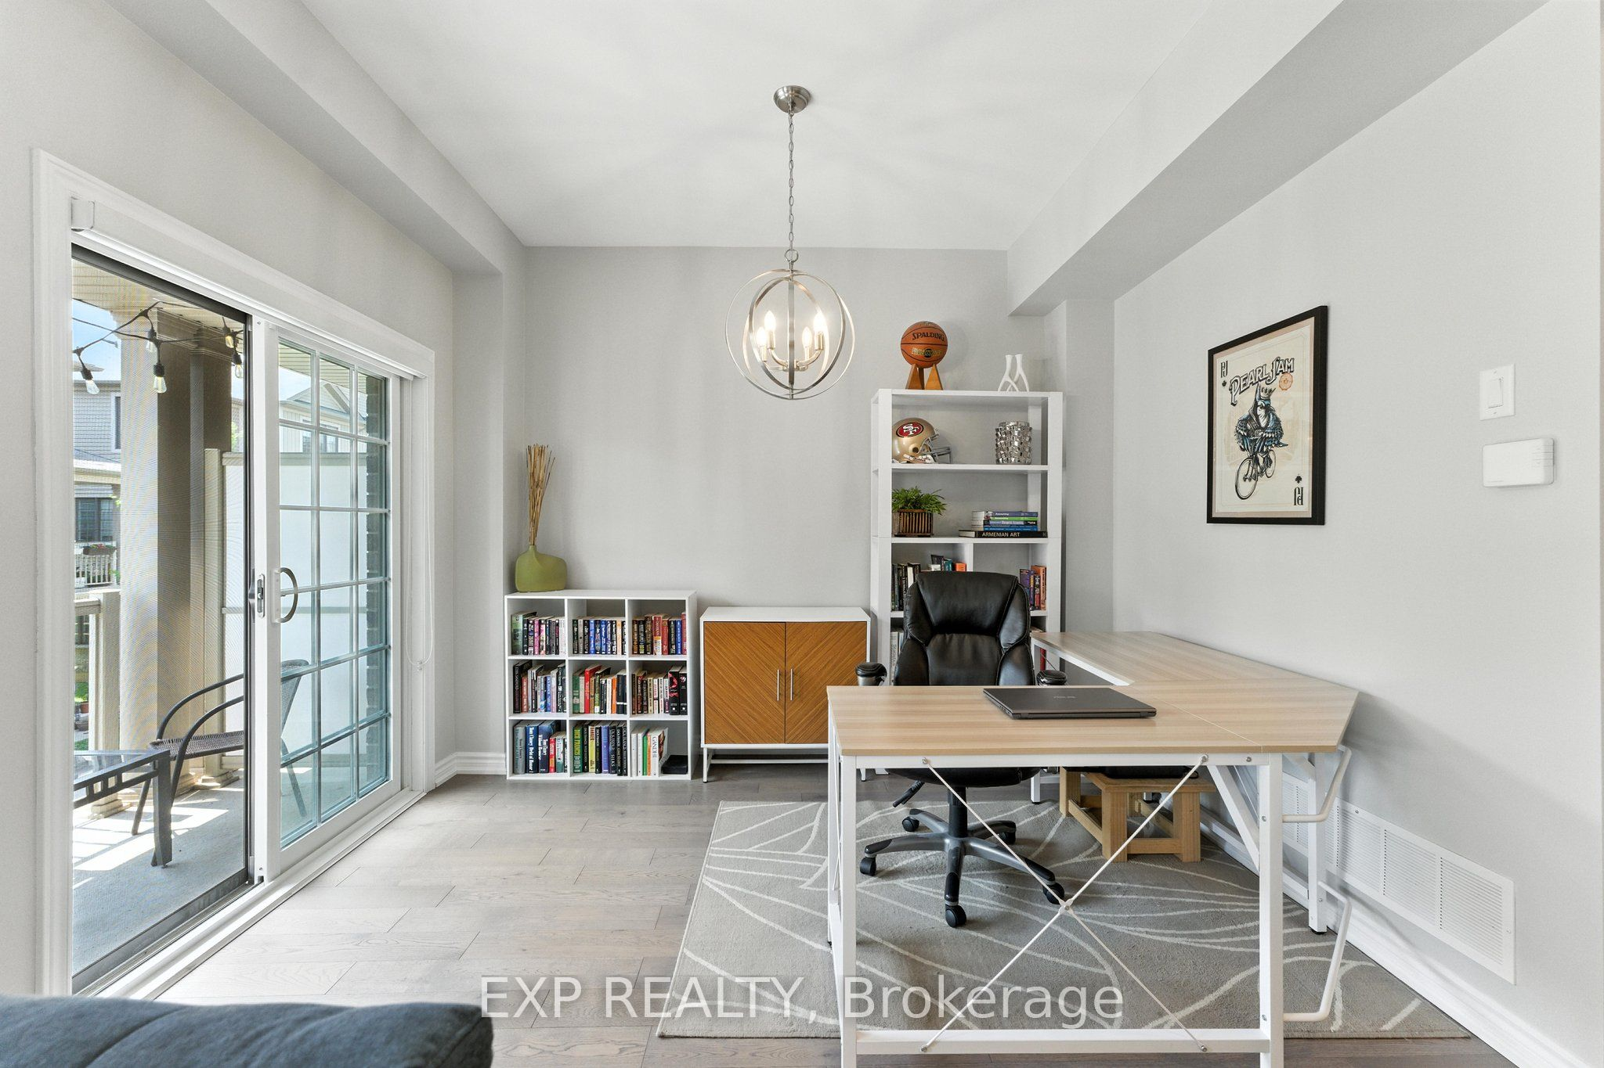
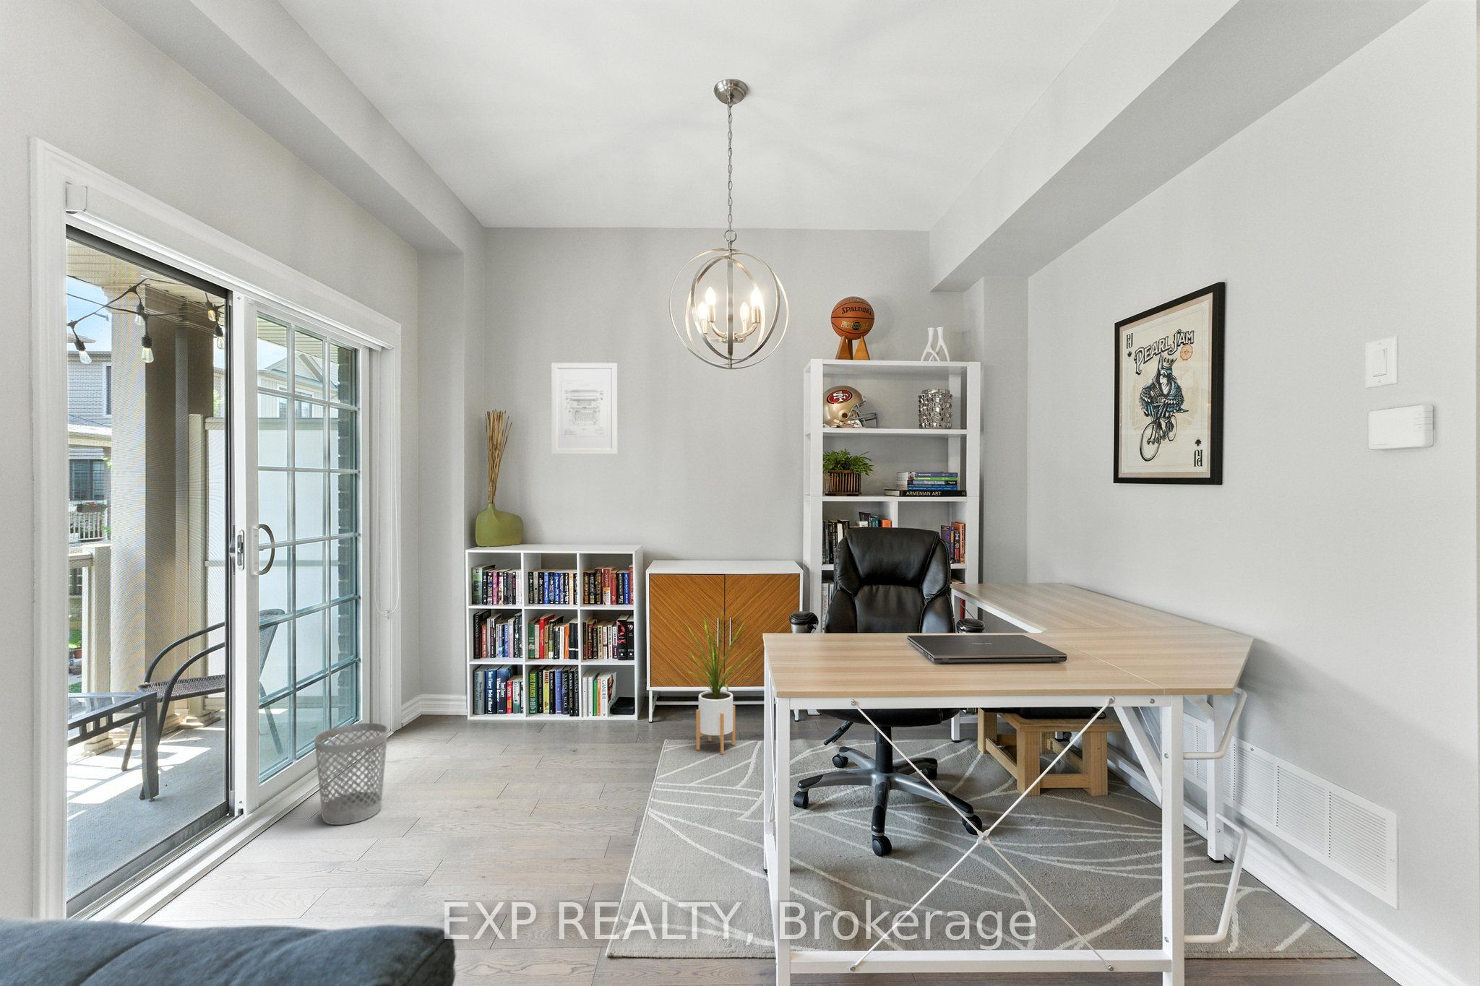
+ house plant (716, 678)
+ wastebasket (352, 773)
+ wall art (584, 408)
